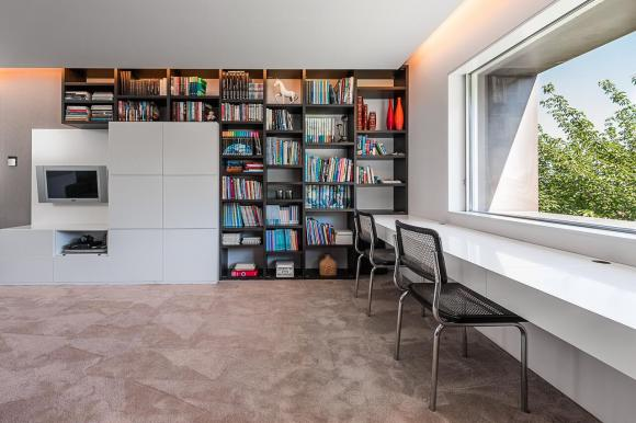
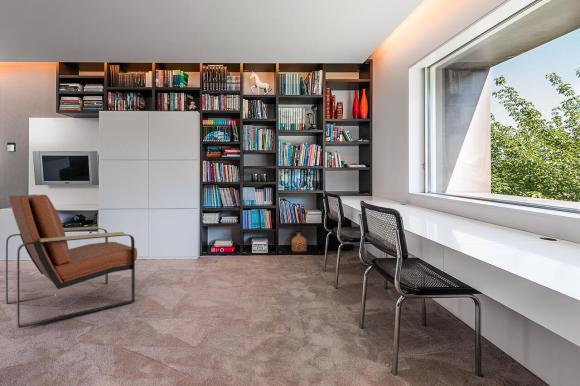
+ armchair (74, 248)
